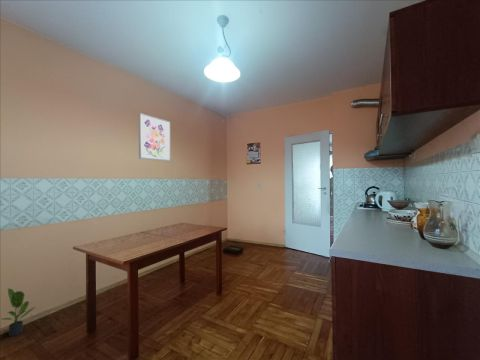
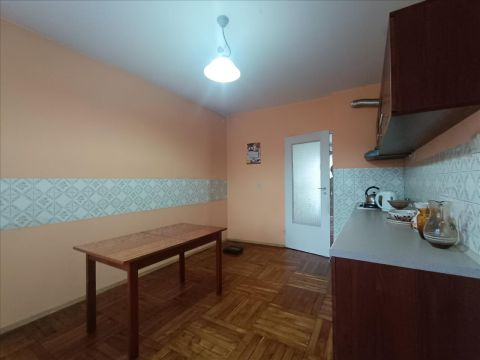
- potted plant (19, 310)
- wall art (155, 139)
